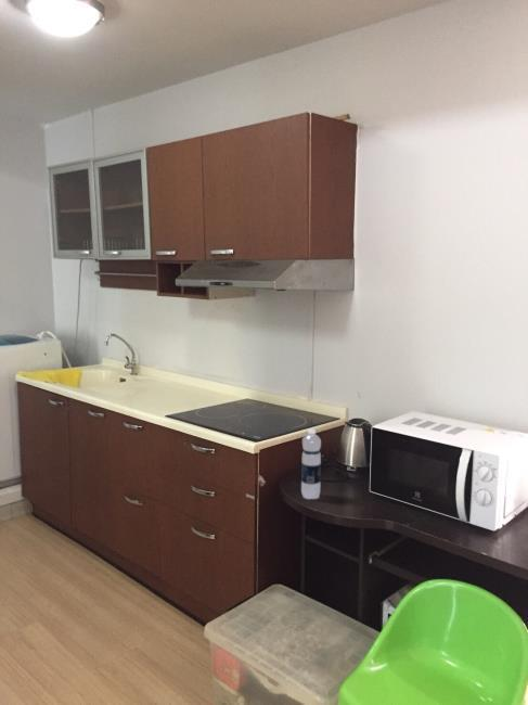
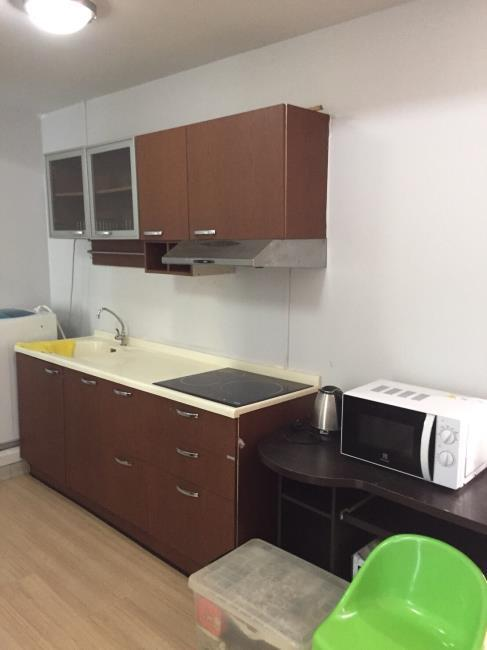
- water bottle (311, 463)
